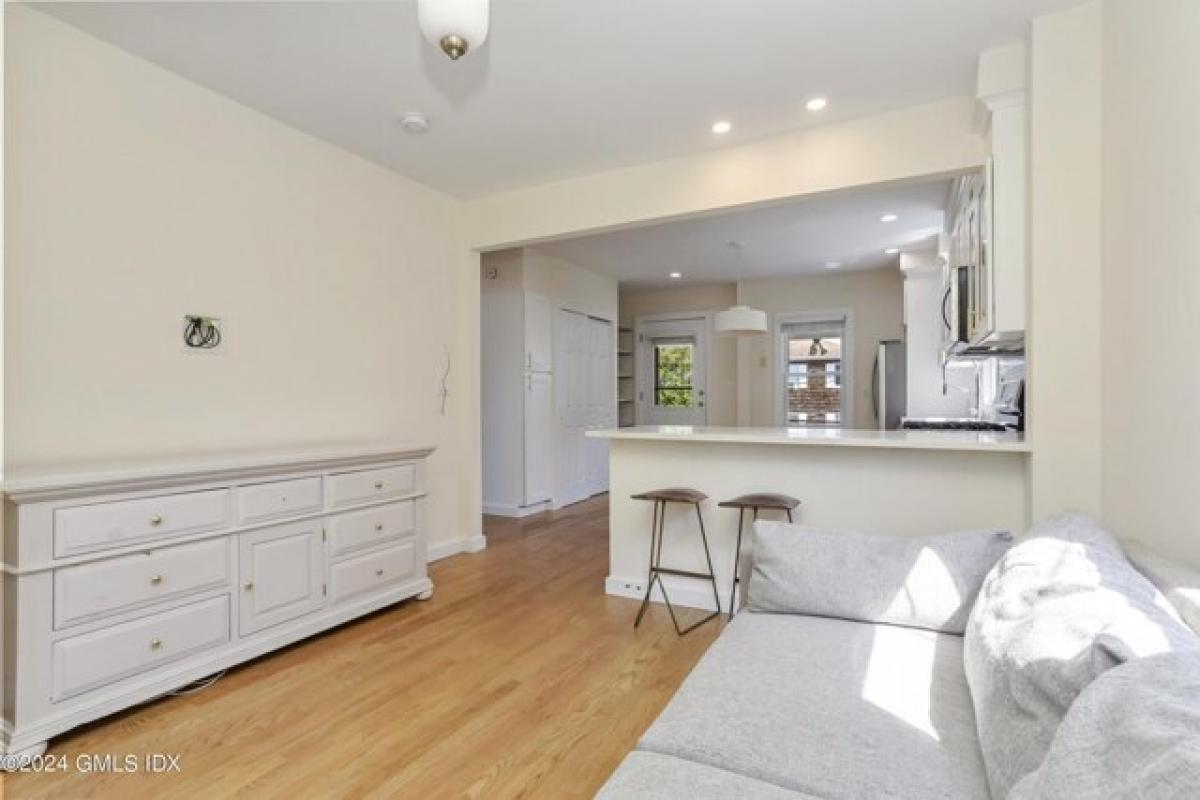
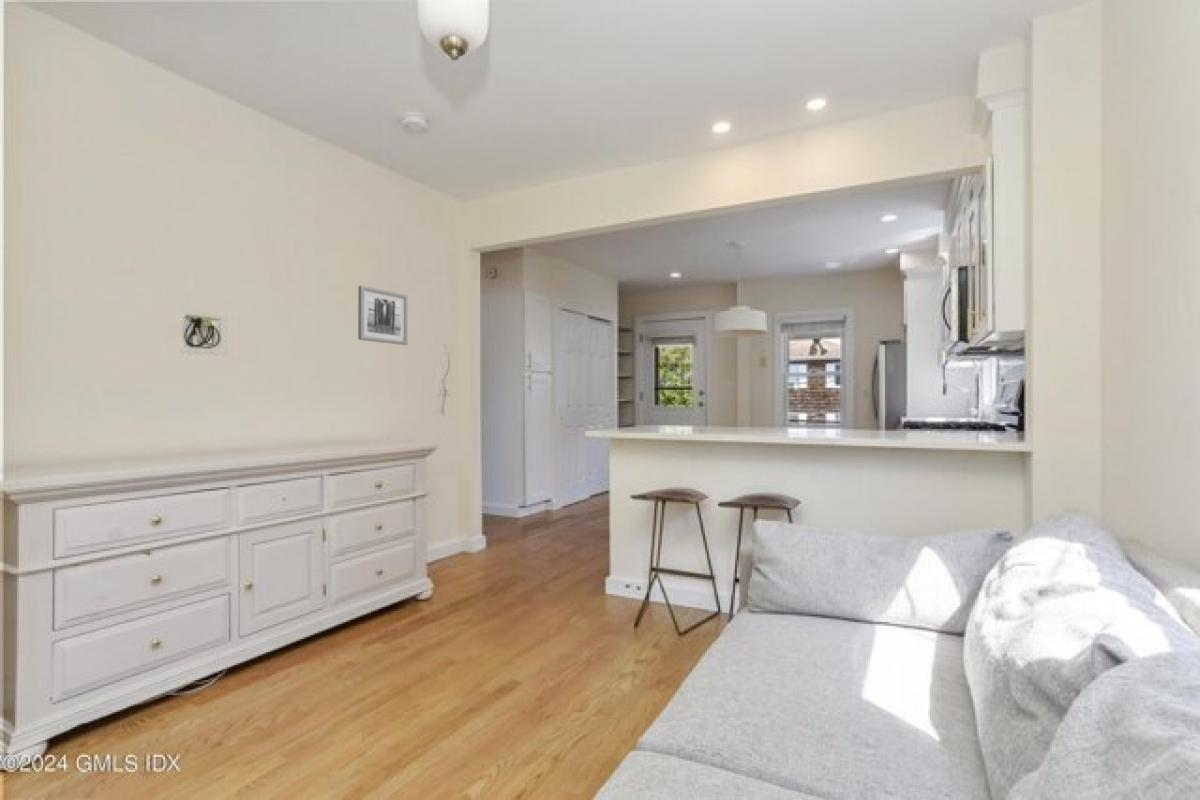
+ wall art (384, 316)
